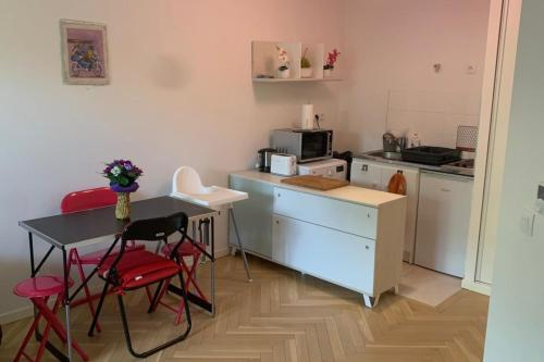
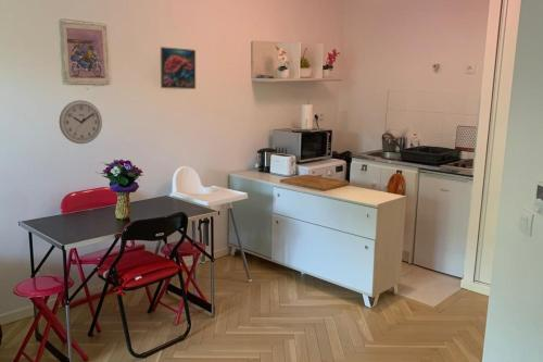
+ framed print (178, 68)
+ wall clock (81, 122)
